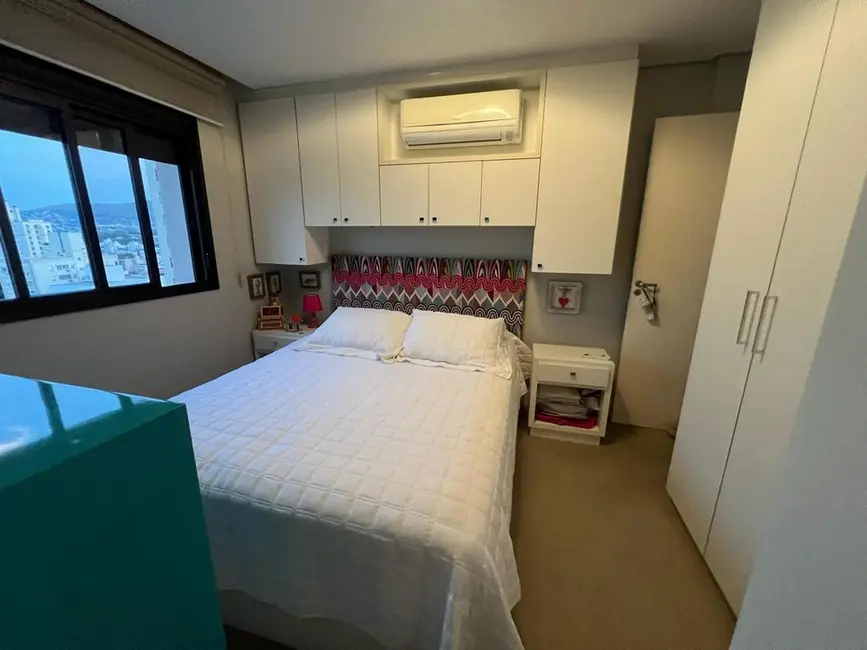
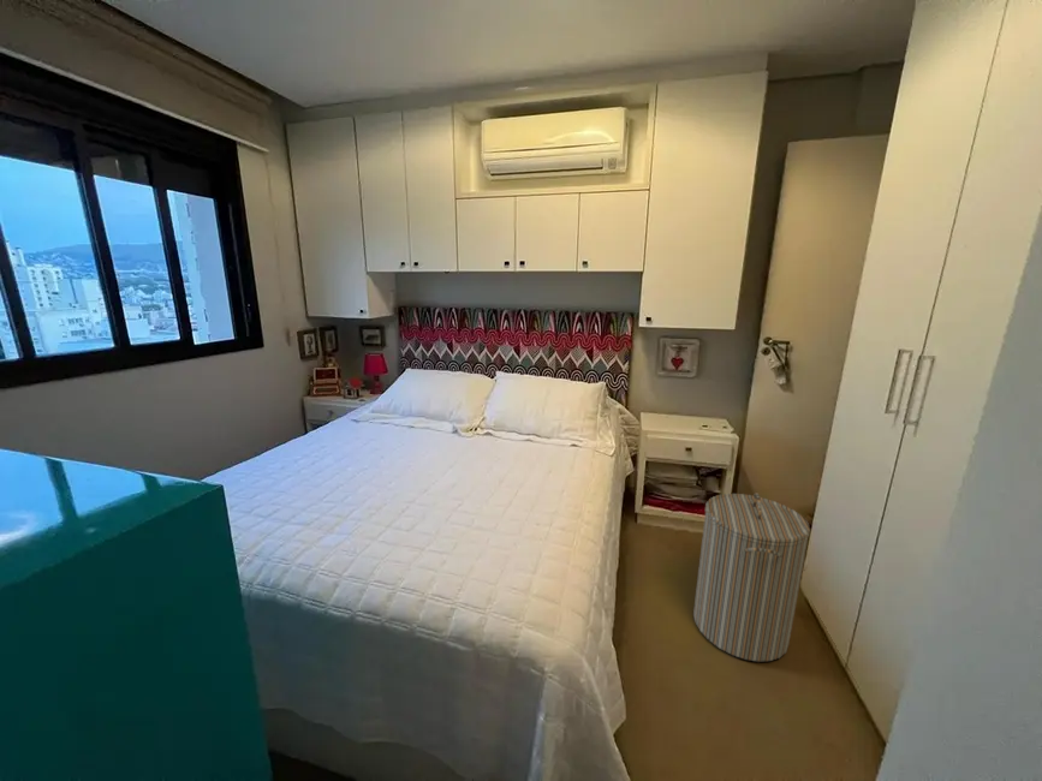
+ laundry hamper (748, 564)
